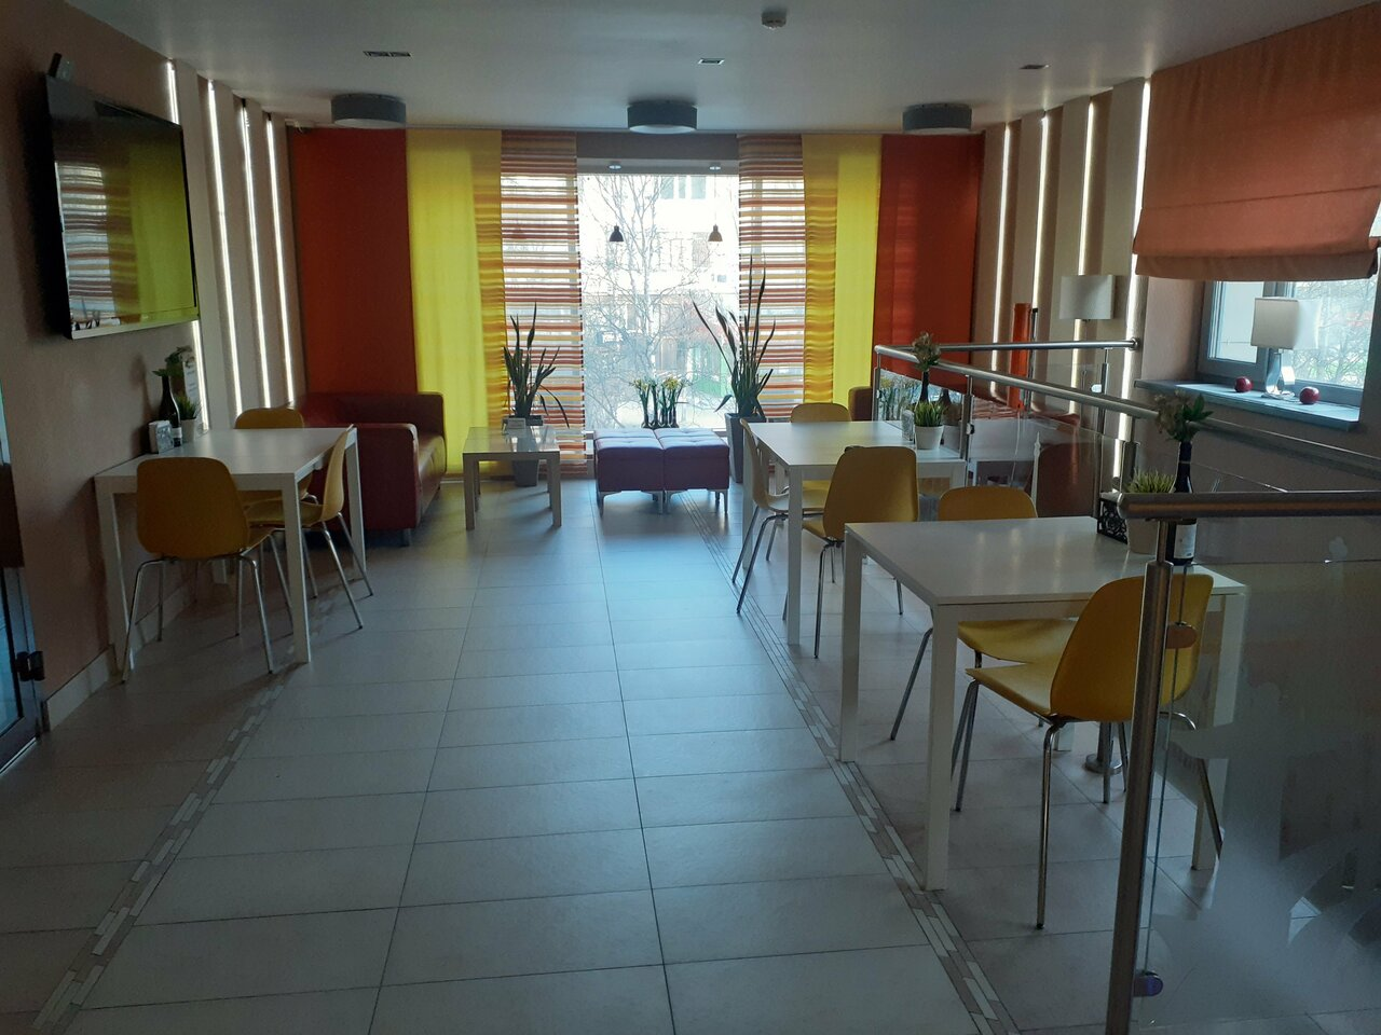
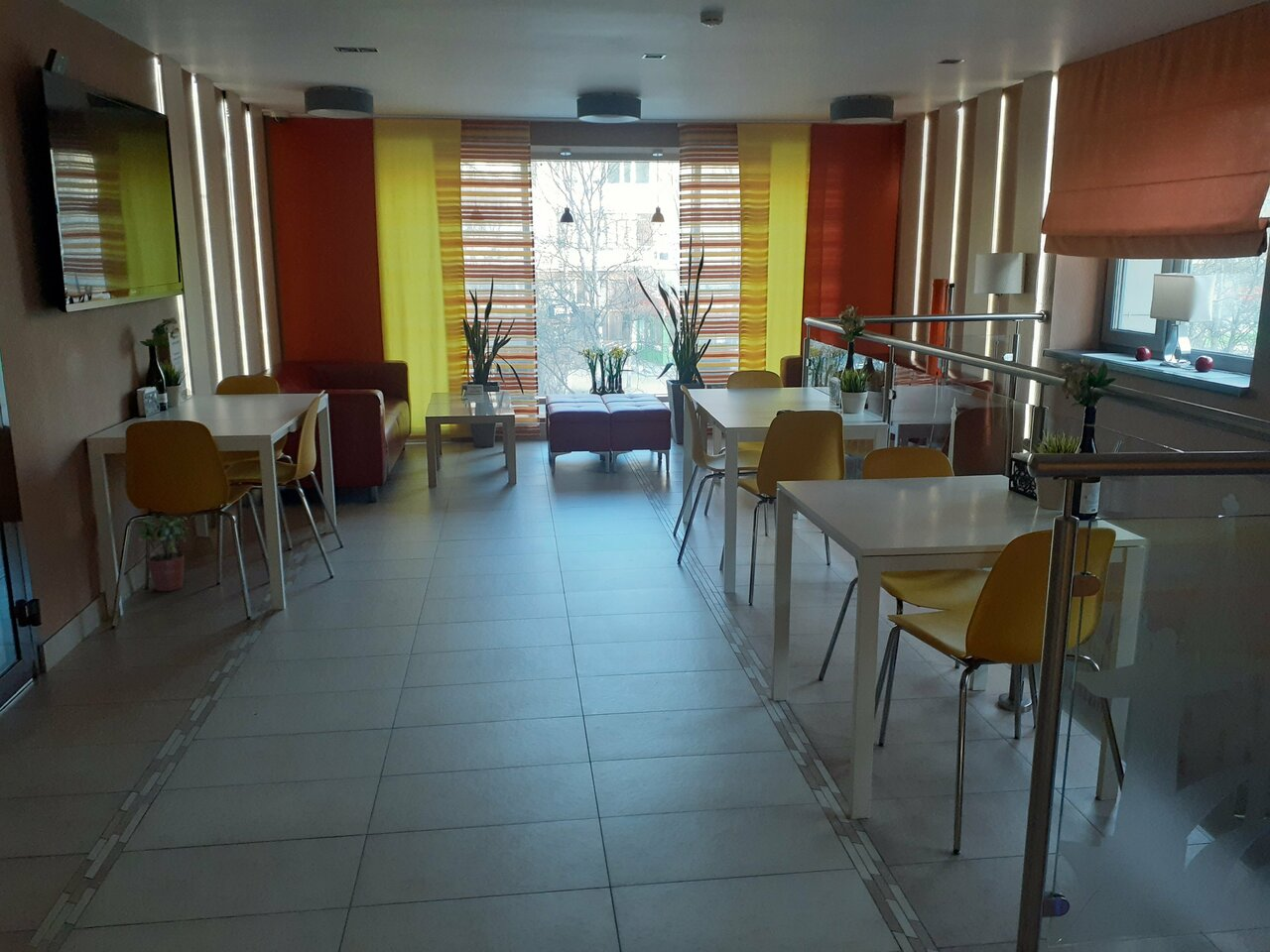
+ potted plant (164, 549)
